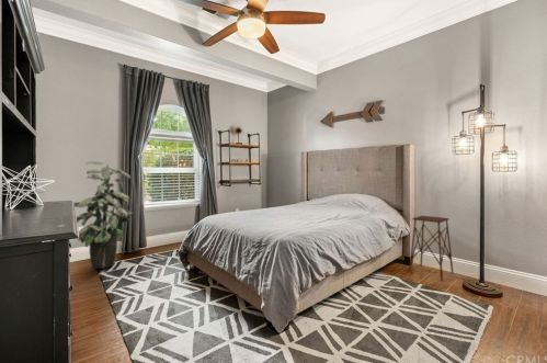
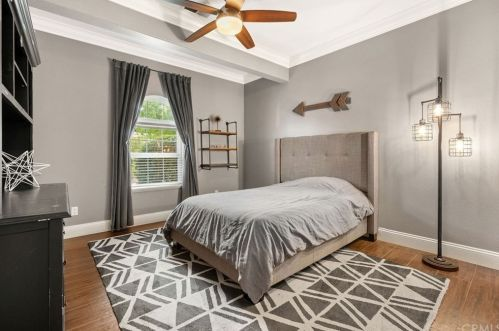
- side table (430, 245)
- indoor plant (101, 214)
